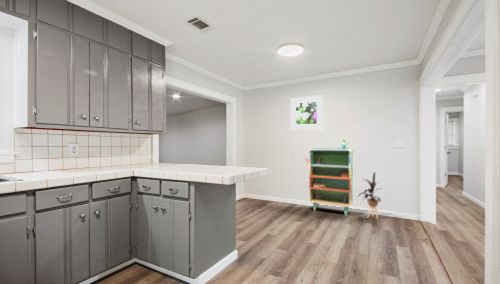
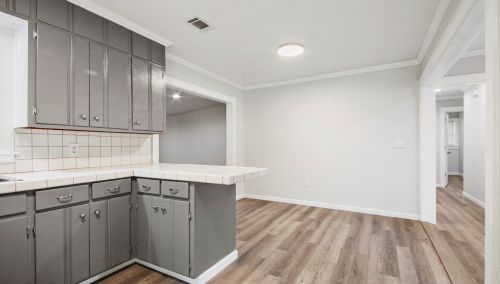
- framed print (306, 113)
- shelving unit (326, 175)
- house plant (370, 194)
